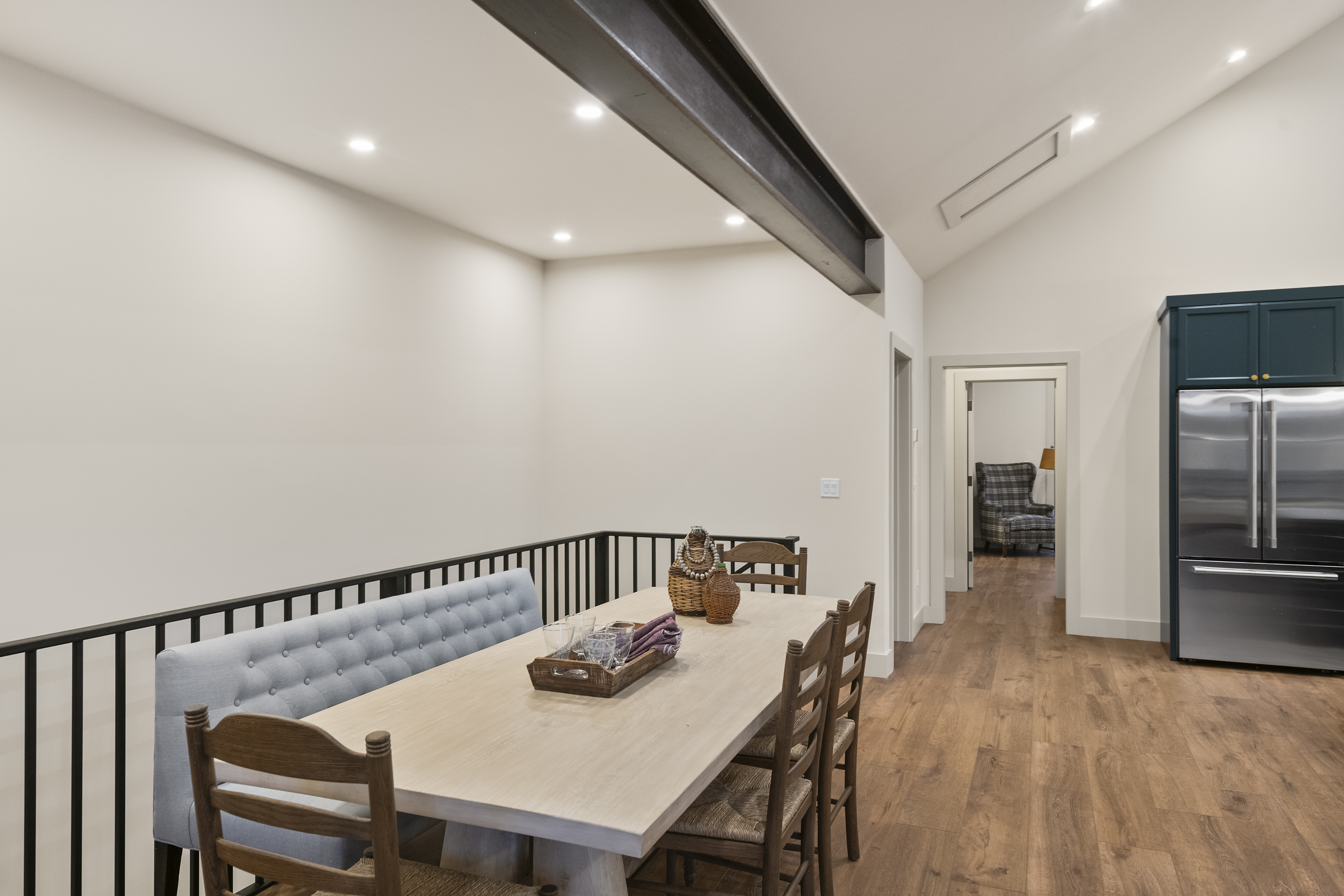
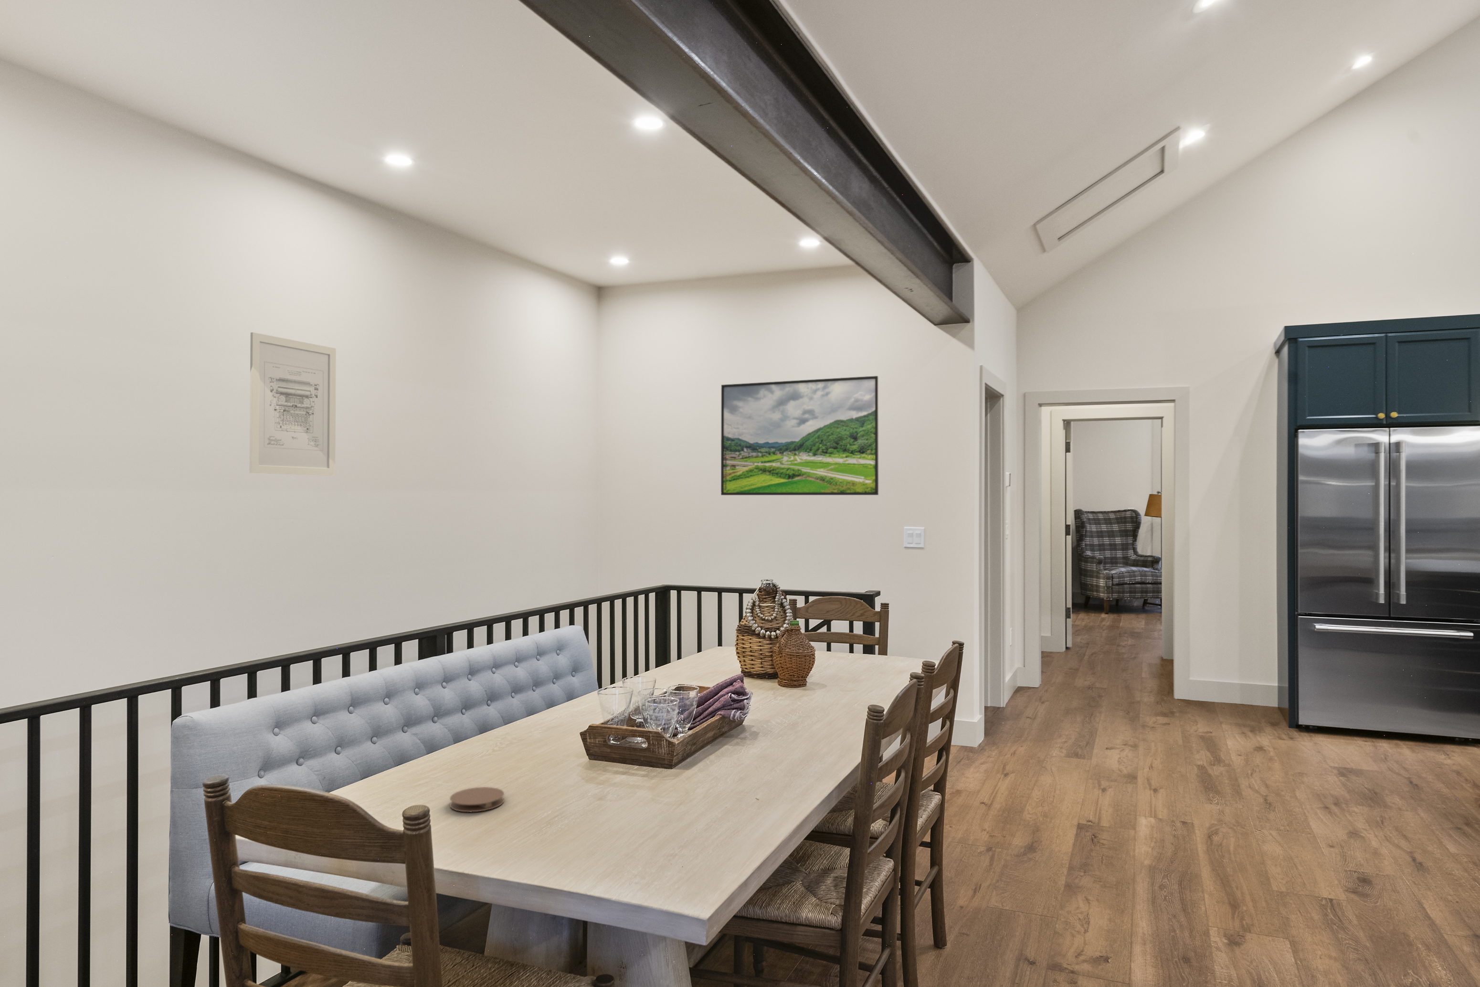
+ coaster (477, 799)
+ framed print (797, 437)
+ wall art (294, 408)
